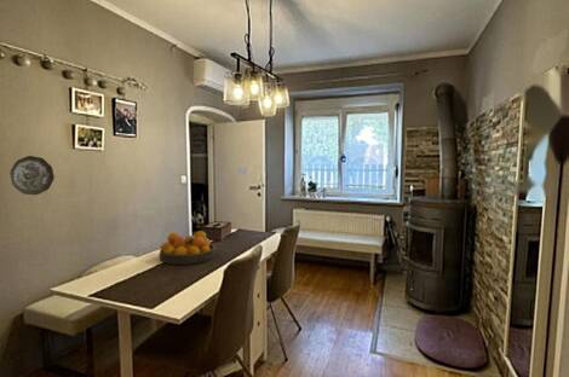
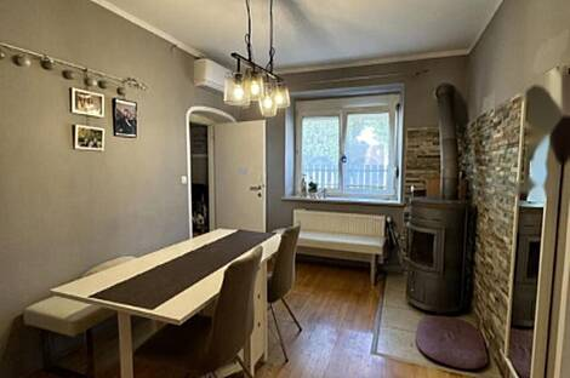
- fruit bowl (188, 244)
- tissue box (217, 230)
- decorative plate (31, 175)
